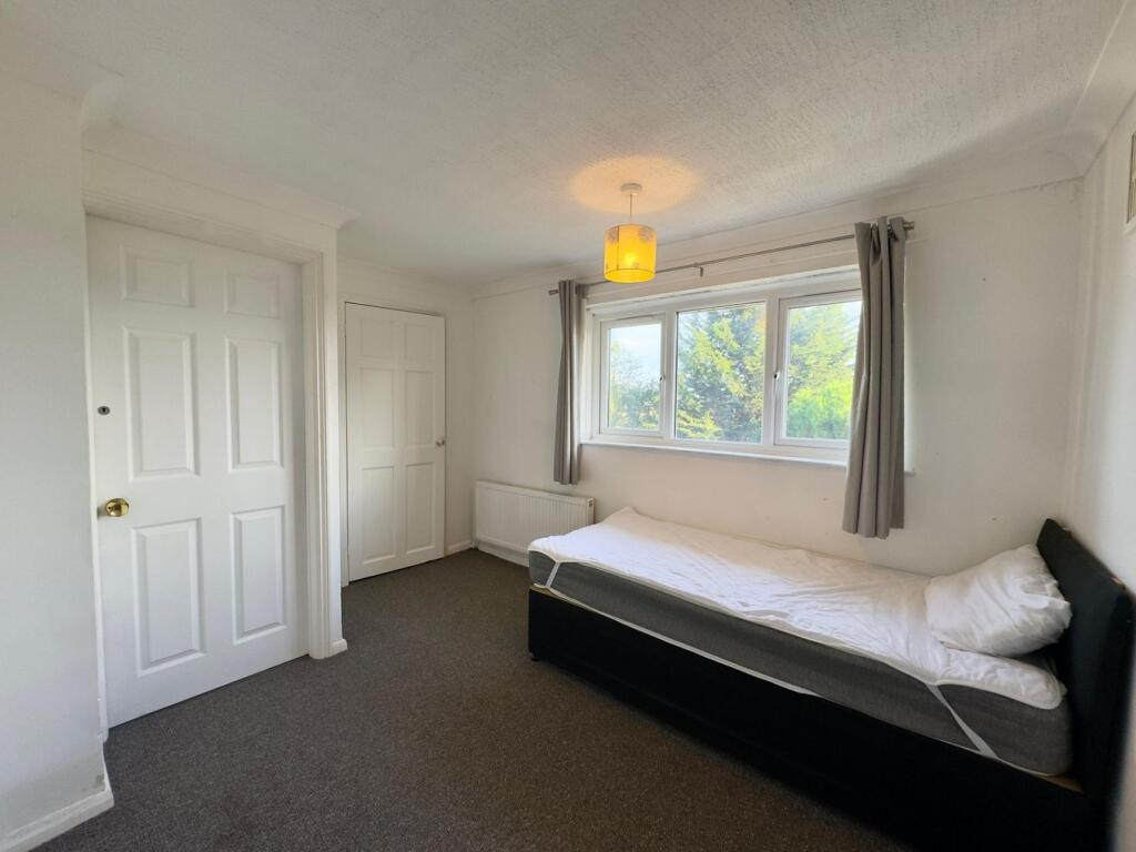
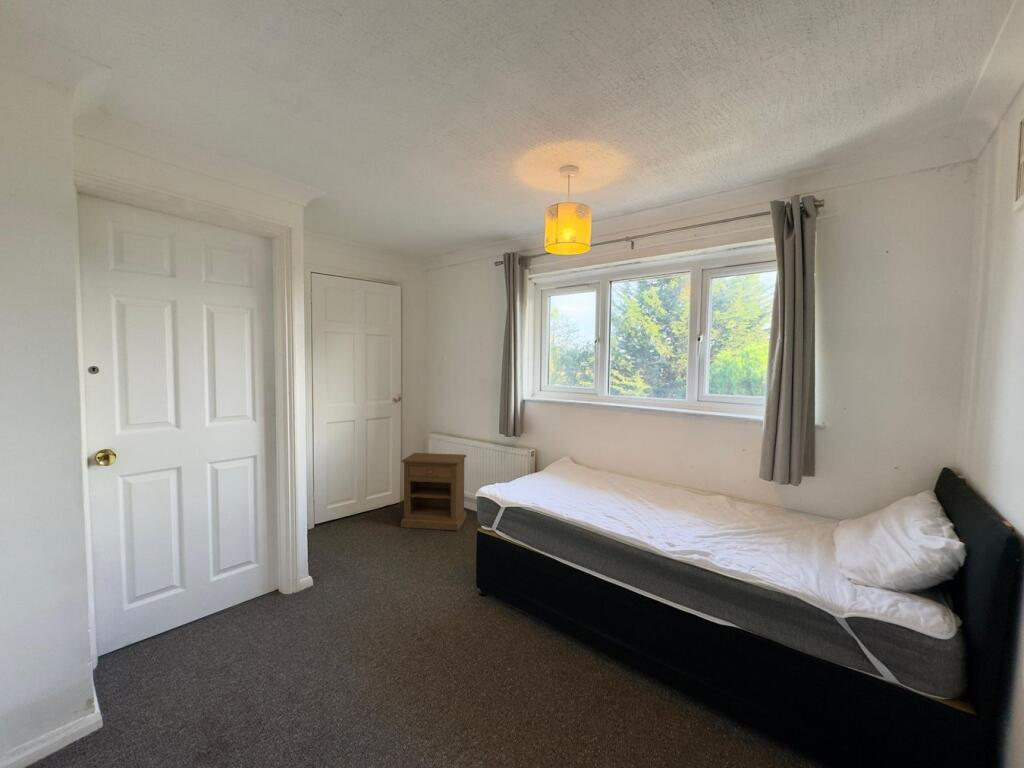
+ nightstand (434, 489)
